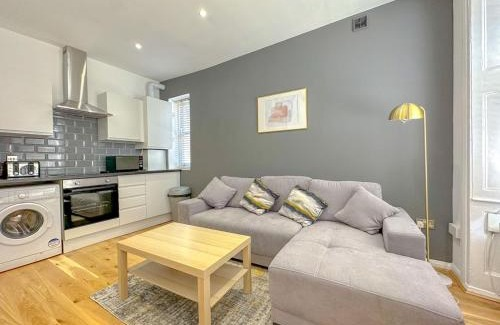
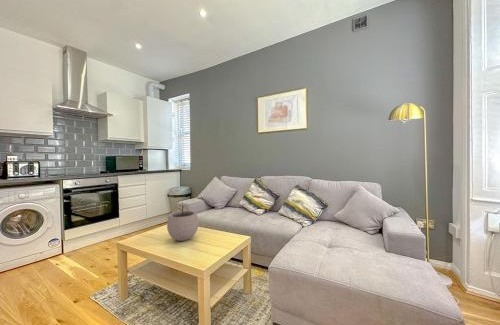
+ plant pot (183, 220)
